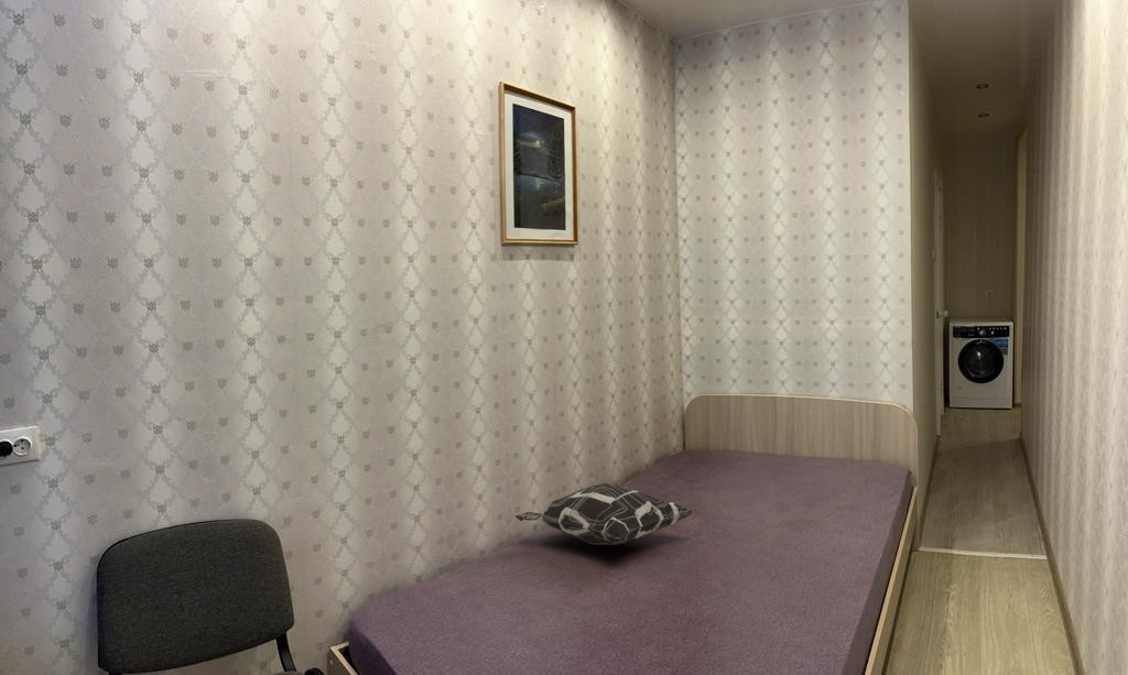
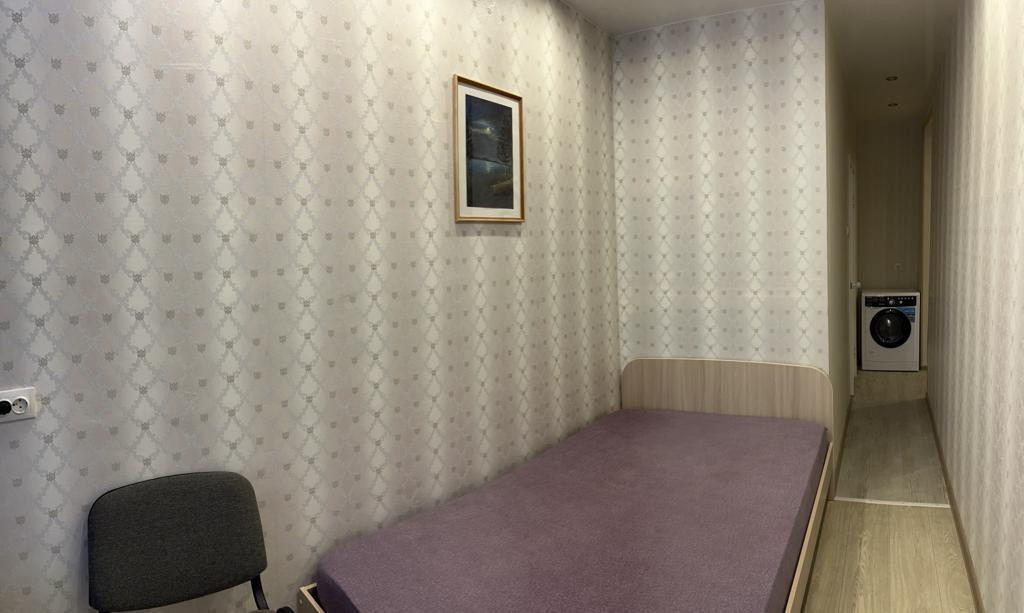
- decorative pillow (604, 514)
